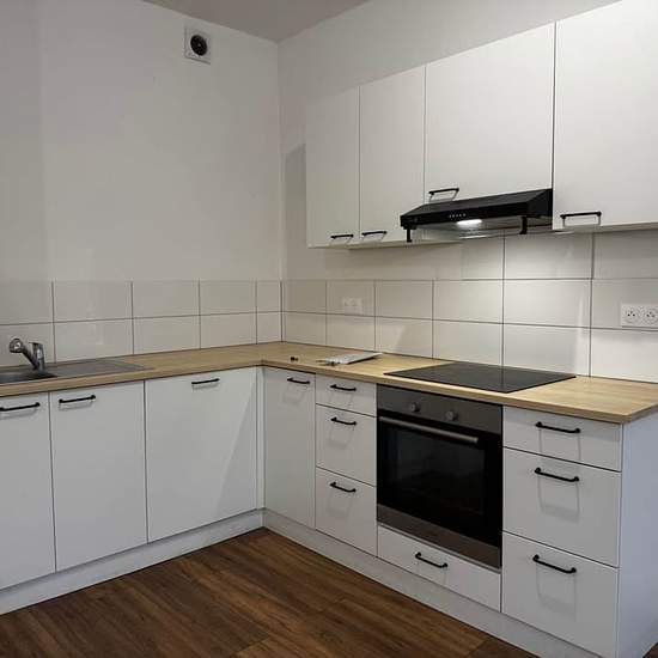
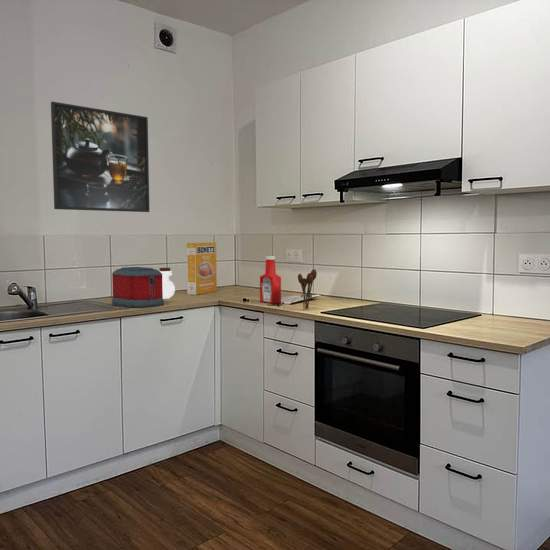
+ utensil holder (307, 289)
+ jar (165, 283)
+ toaster (138, 286)
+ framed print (103, 160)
+ cereal box (202, 267)
+ soap bottle (270, 279)
